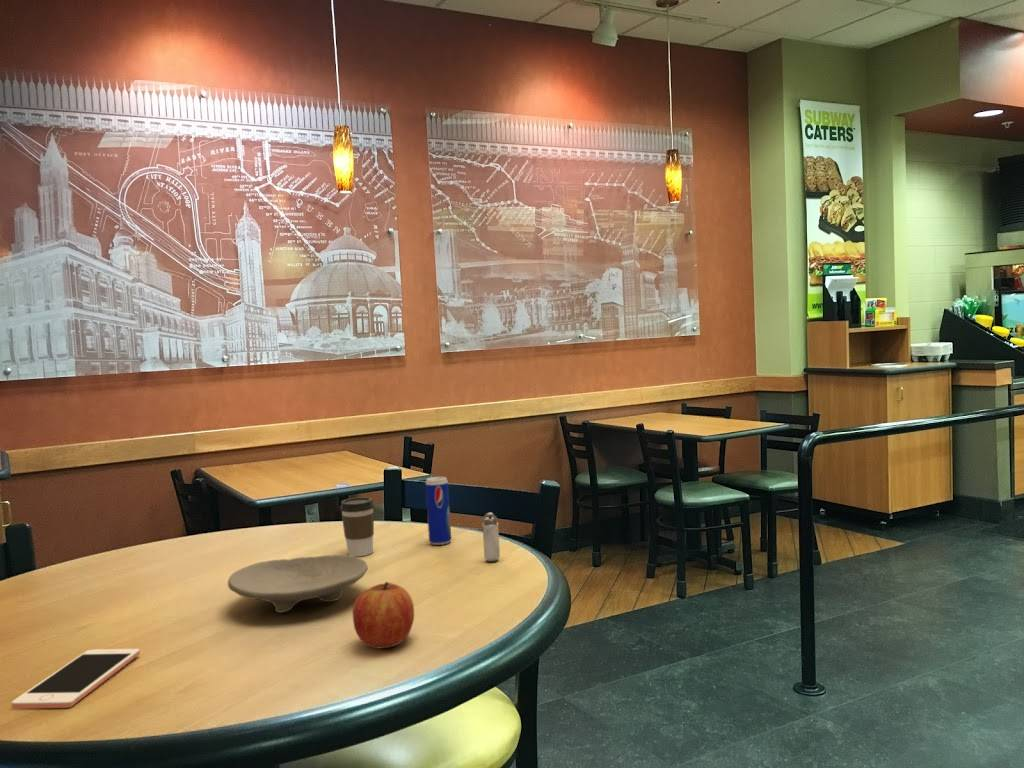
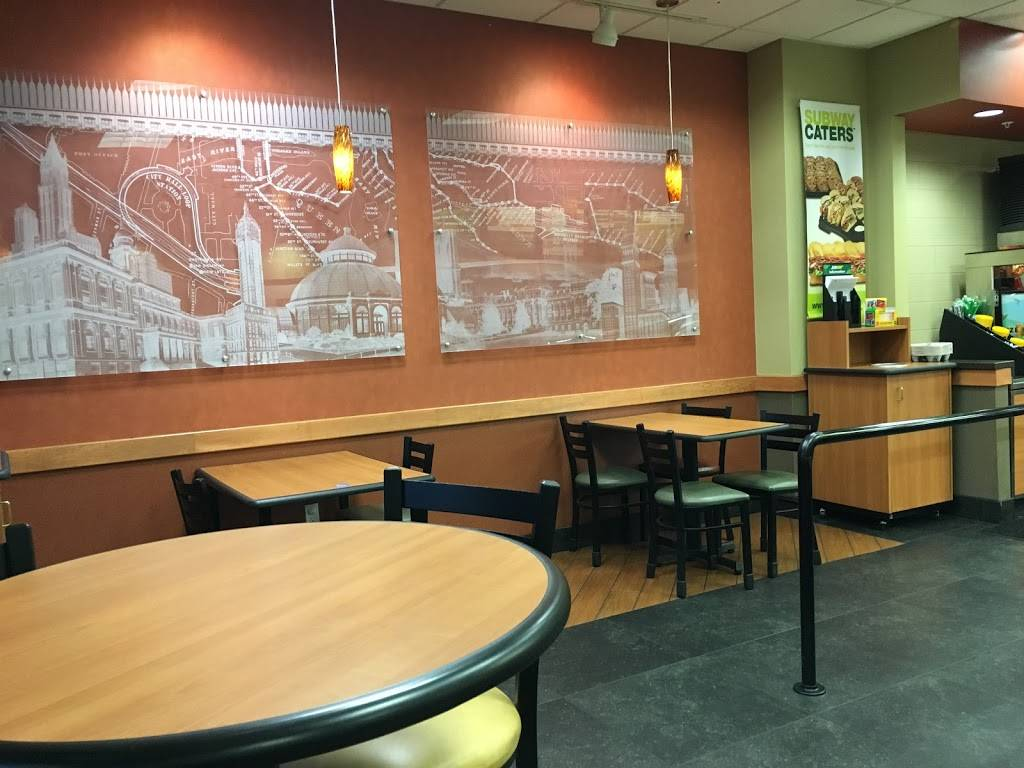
- cell phone (80, 676)
- beverage can (438, 510)
- coffee cup (358, 526)
- bowl (300, 585)
- shaker (491, 536)
- apple (383, 611)
